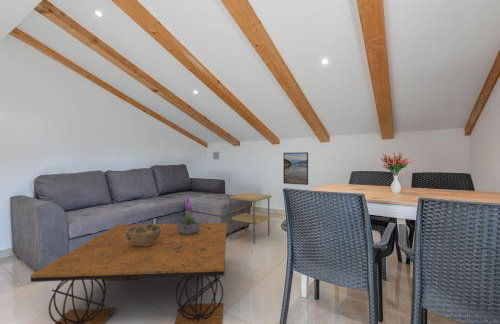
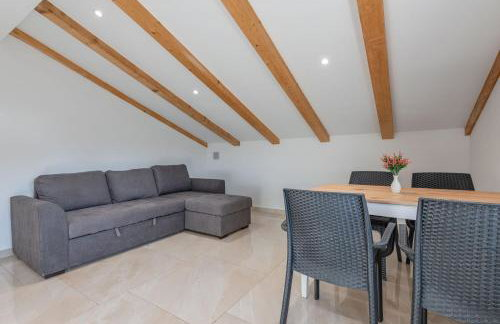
- decorative bowl (143, 236)
- coffee table (157, 266)
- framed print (295, 168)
- potted plant (188, 213)
- side table (251, 216)
